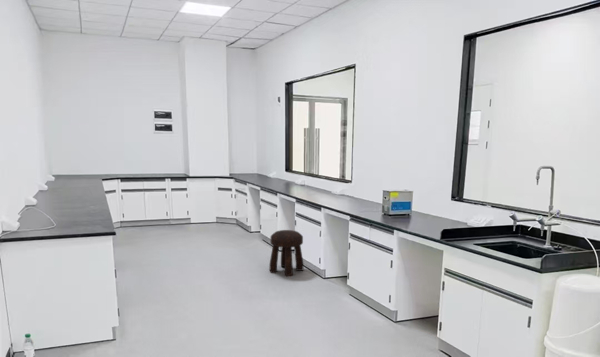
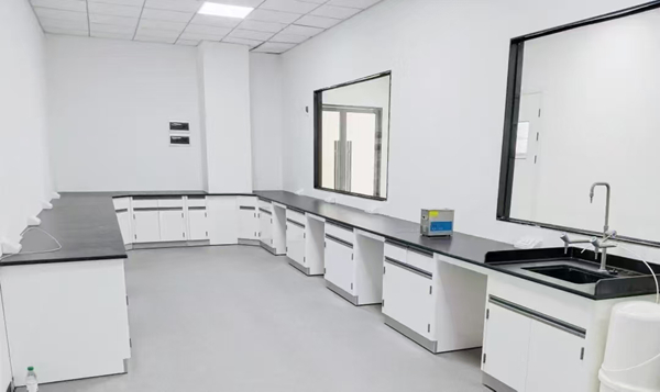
- stool (286, 251)
